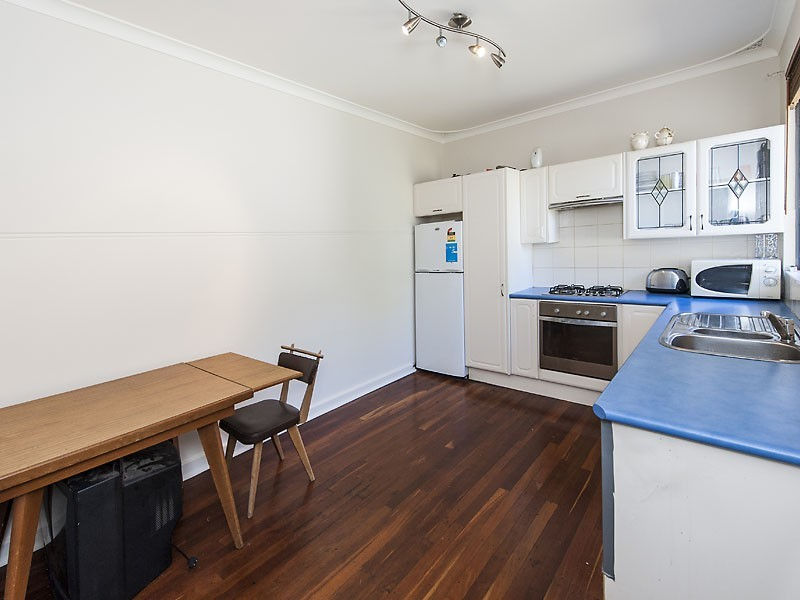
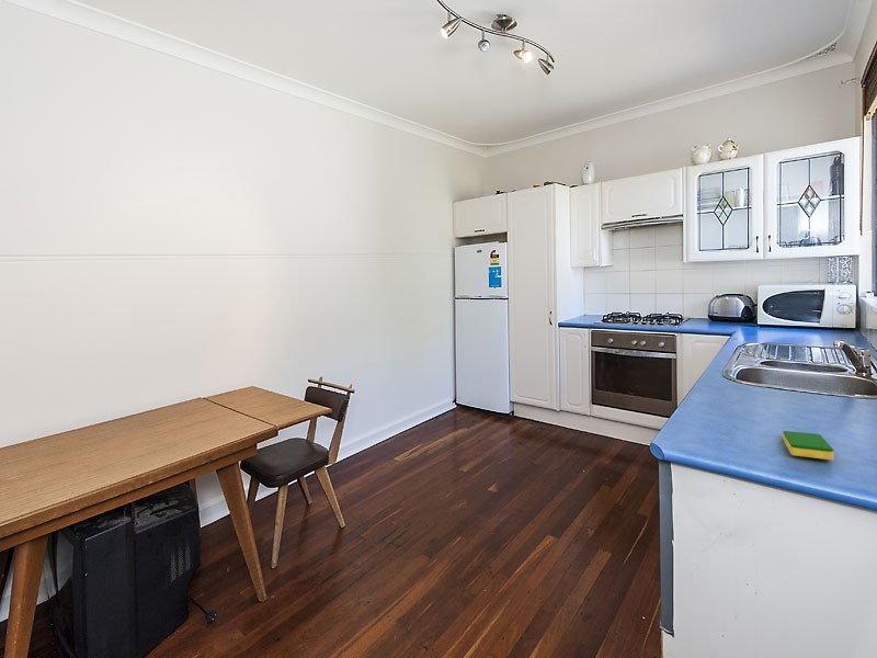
+ dish sponge (806, 444)
